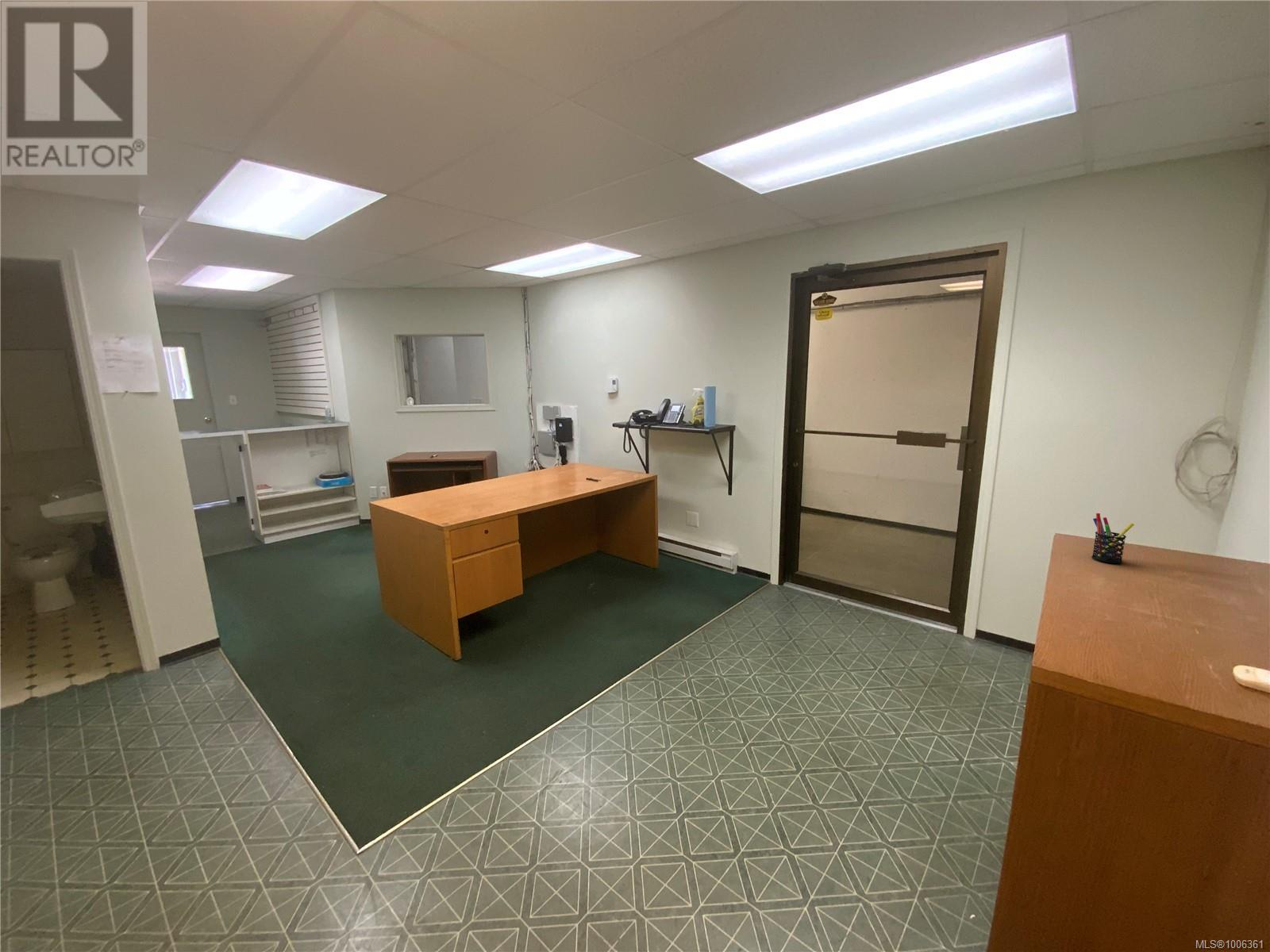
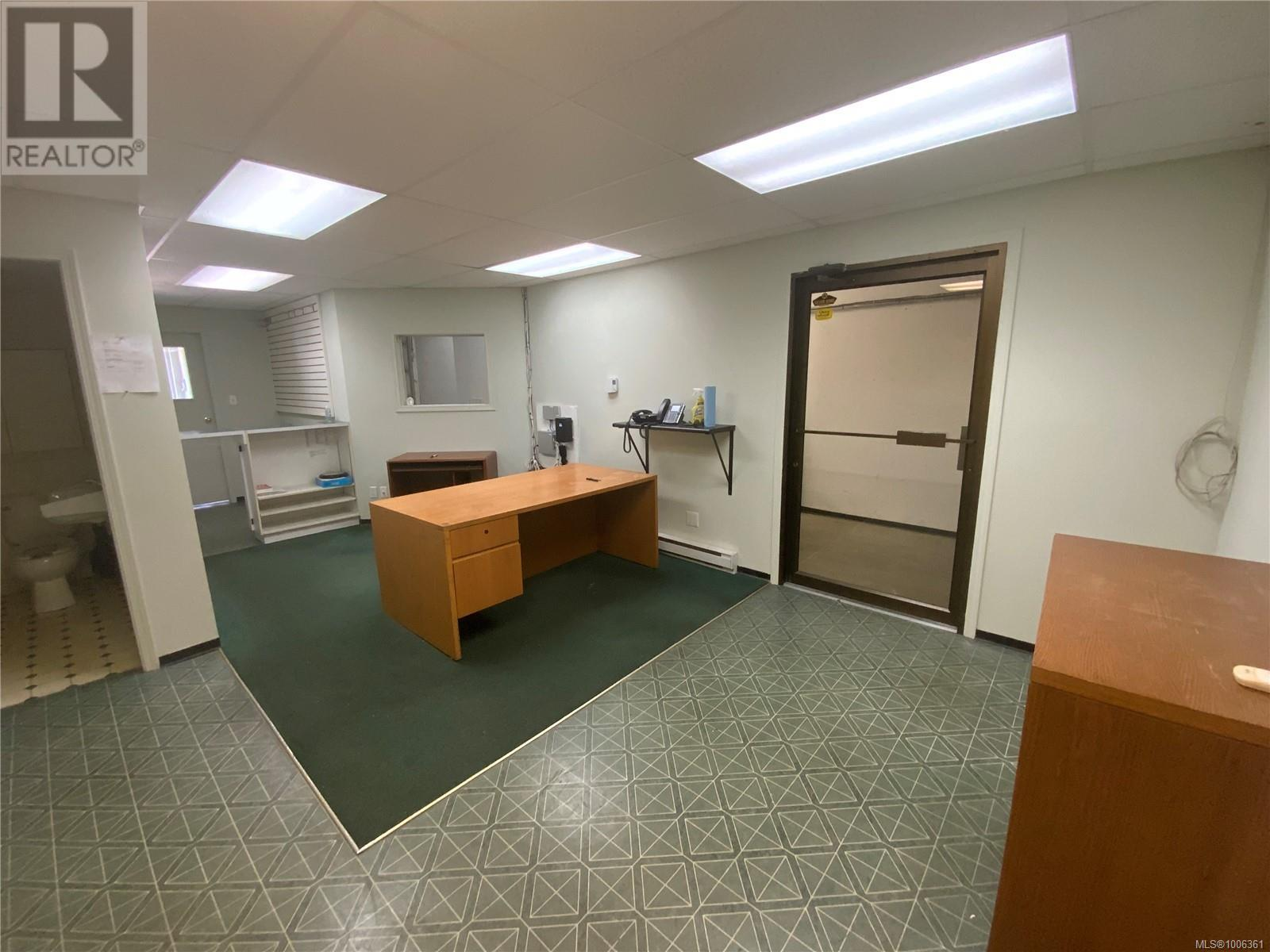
- pen holder (1107, 537)
